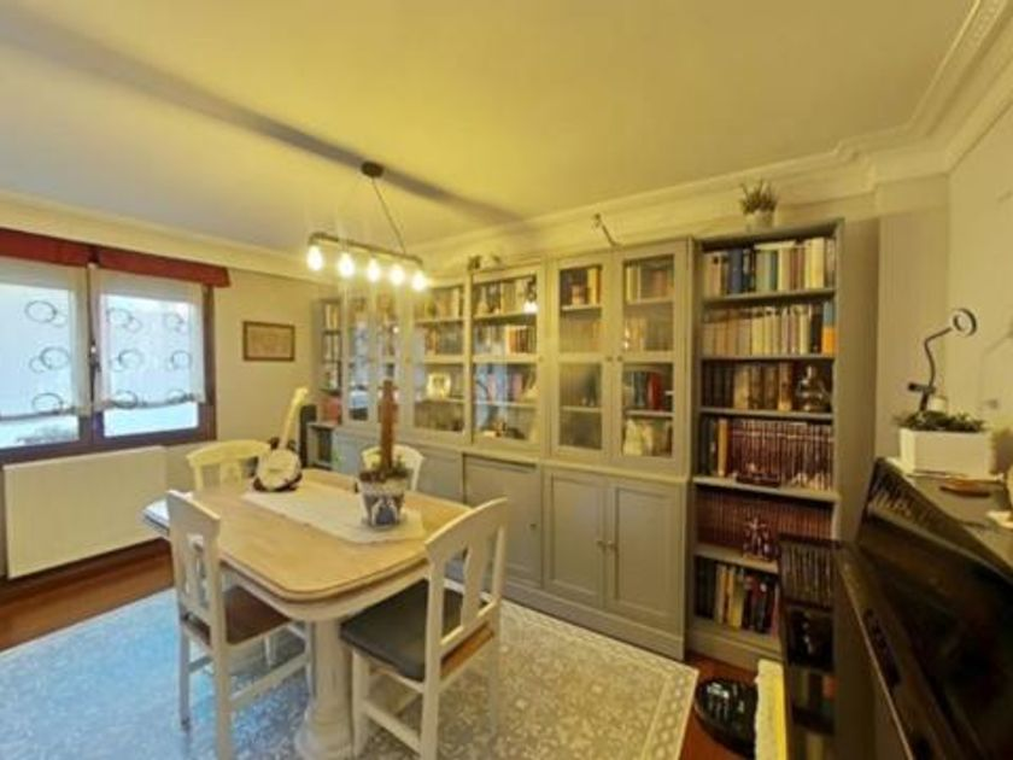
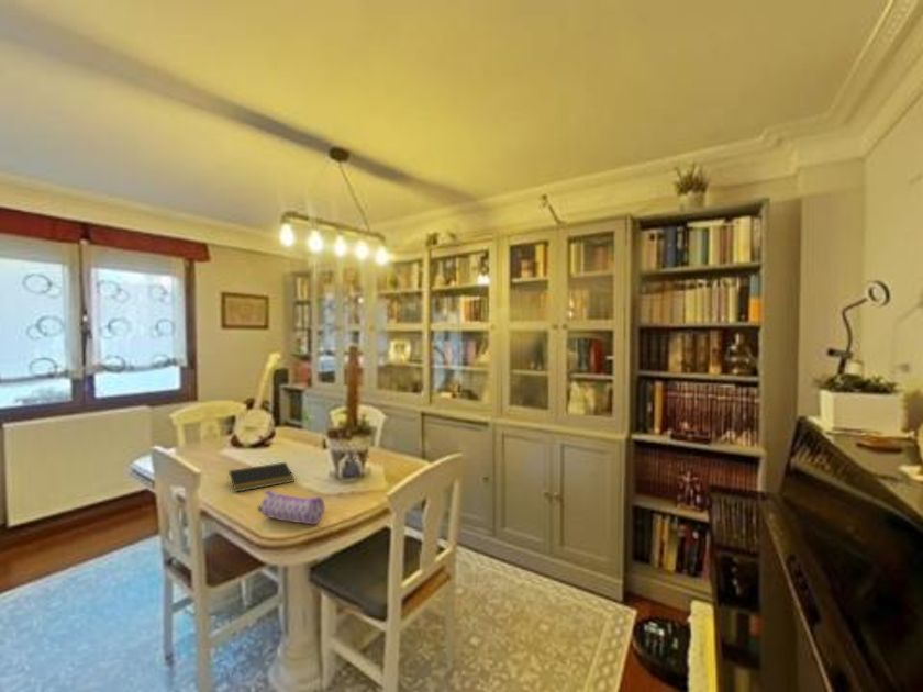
+ notepad (262, 476)
+ pencil case (292, 505)
